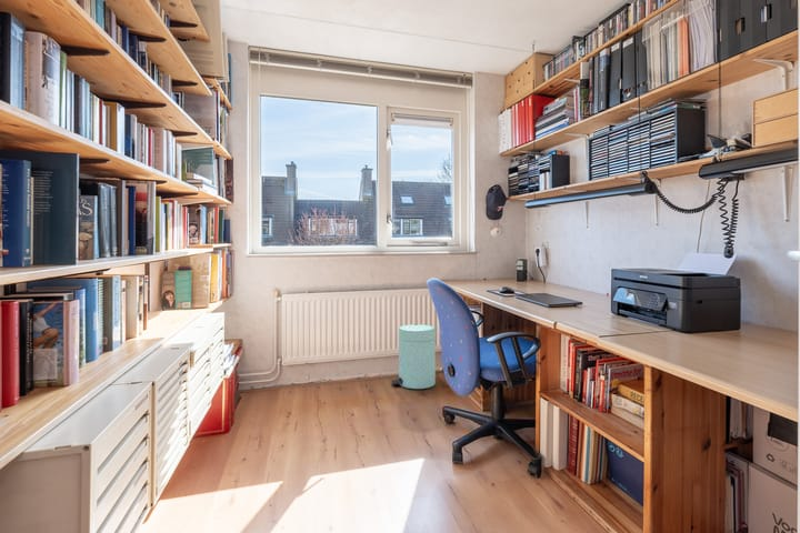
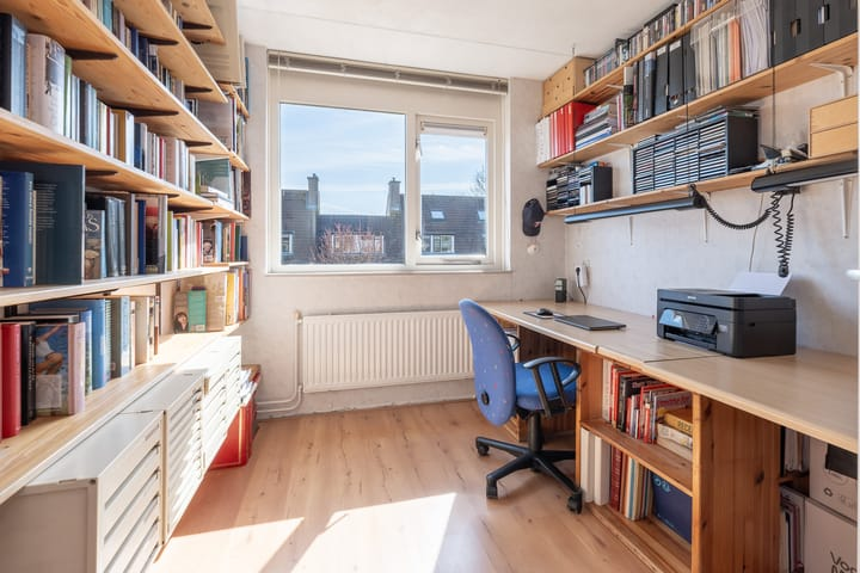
- trash can (413, 354)
